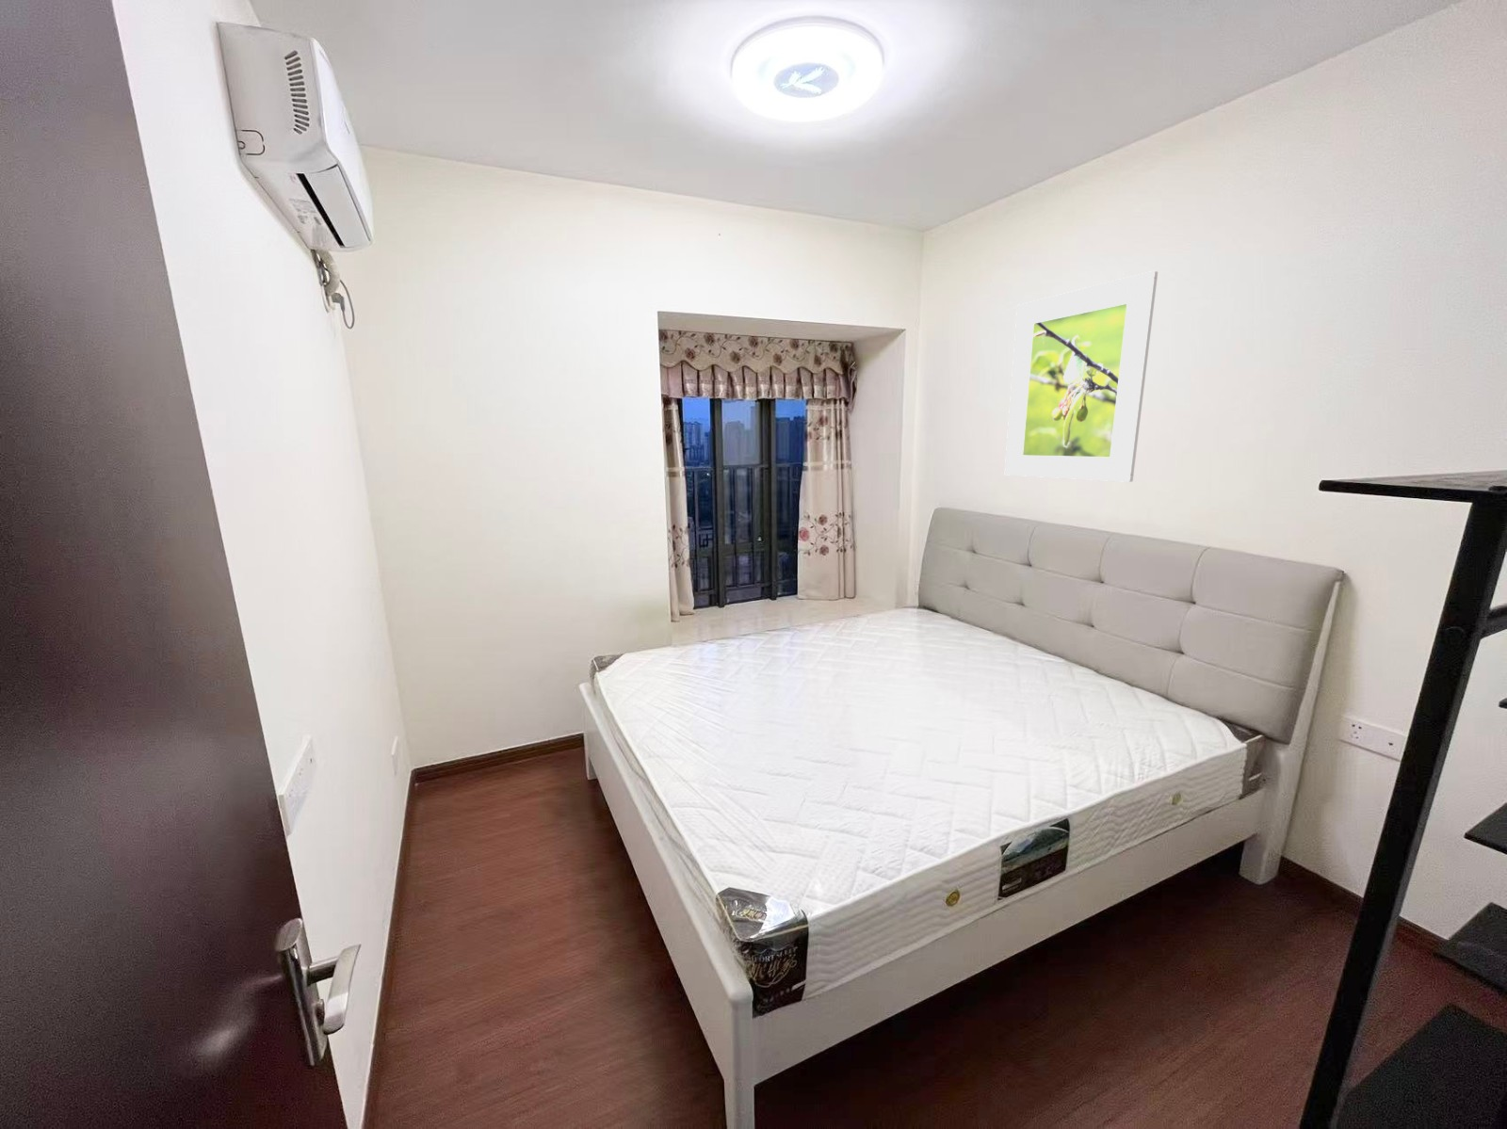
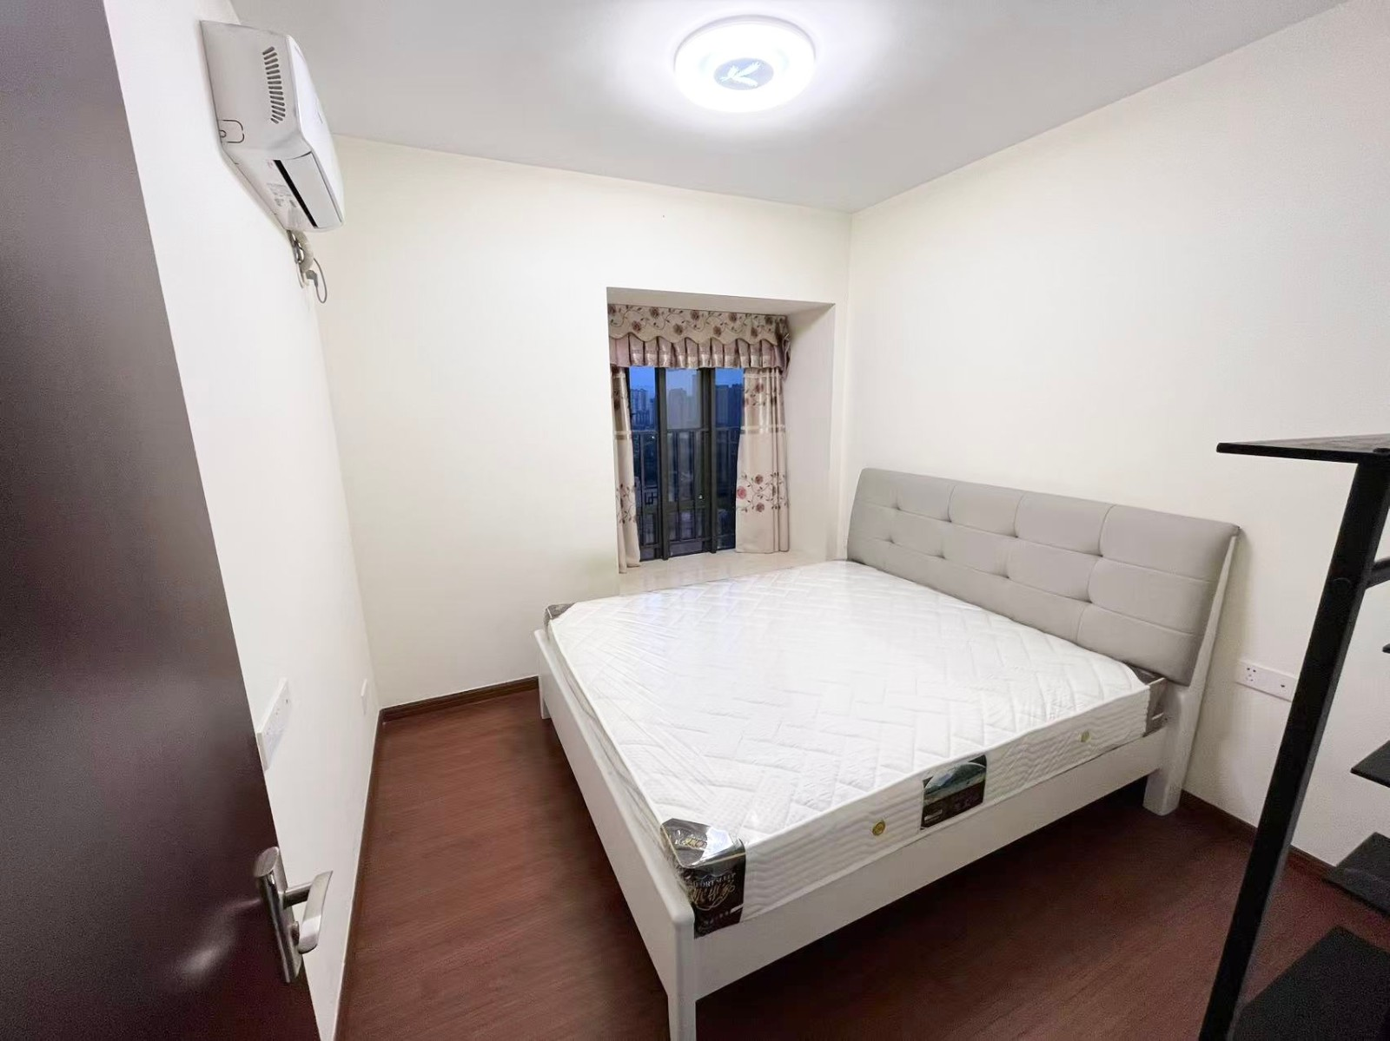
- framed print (1069, 387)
